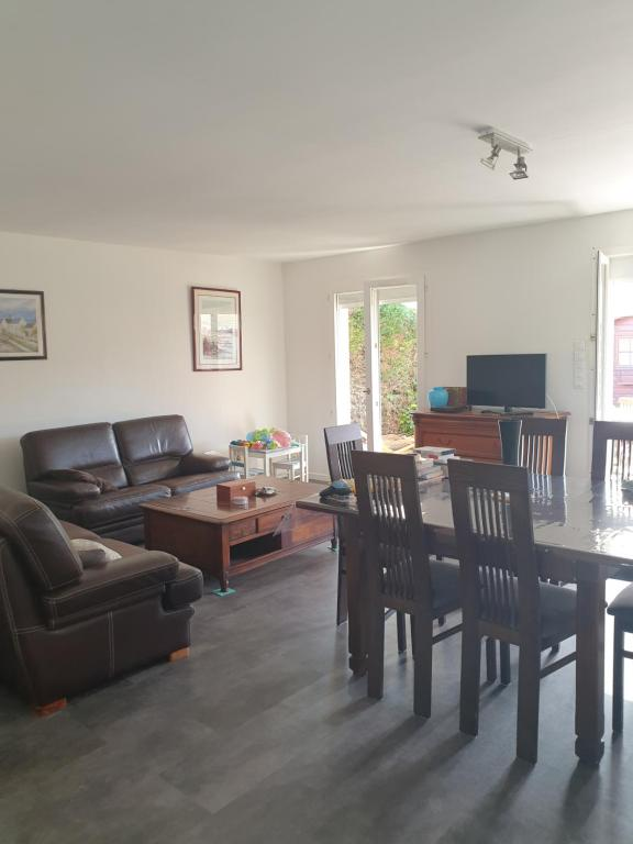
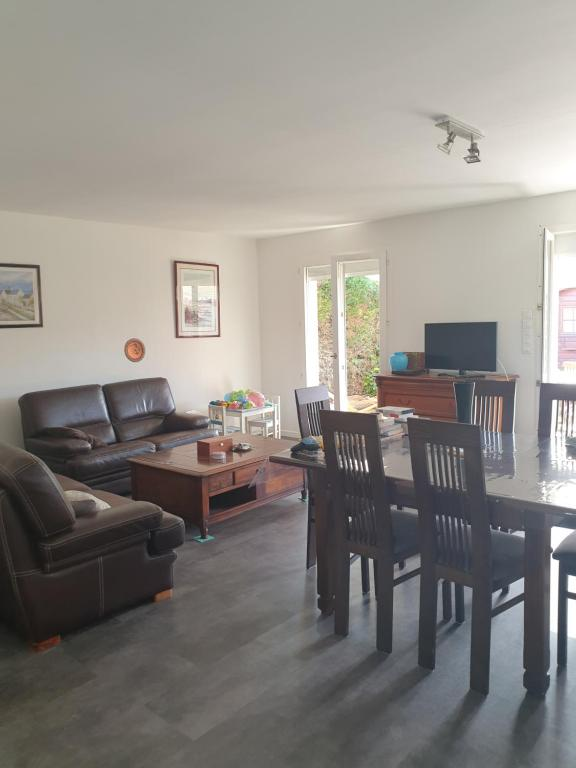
+ decorative plate (134, 350)
